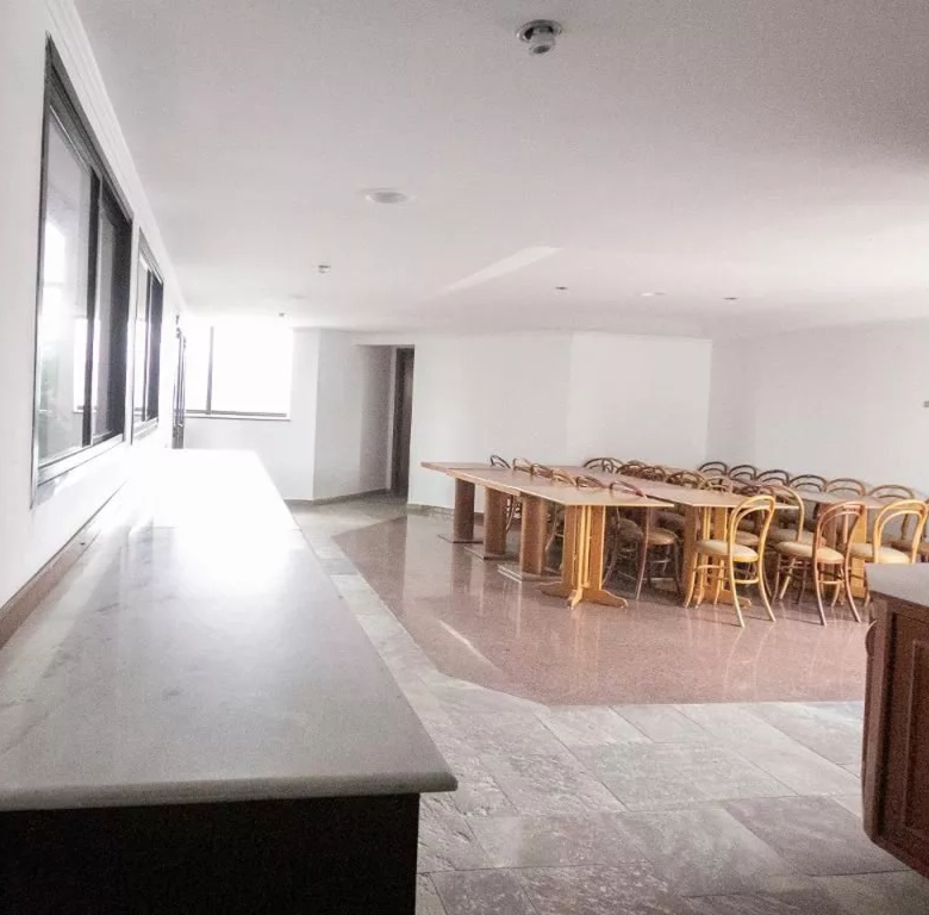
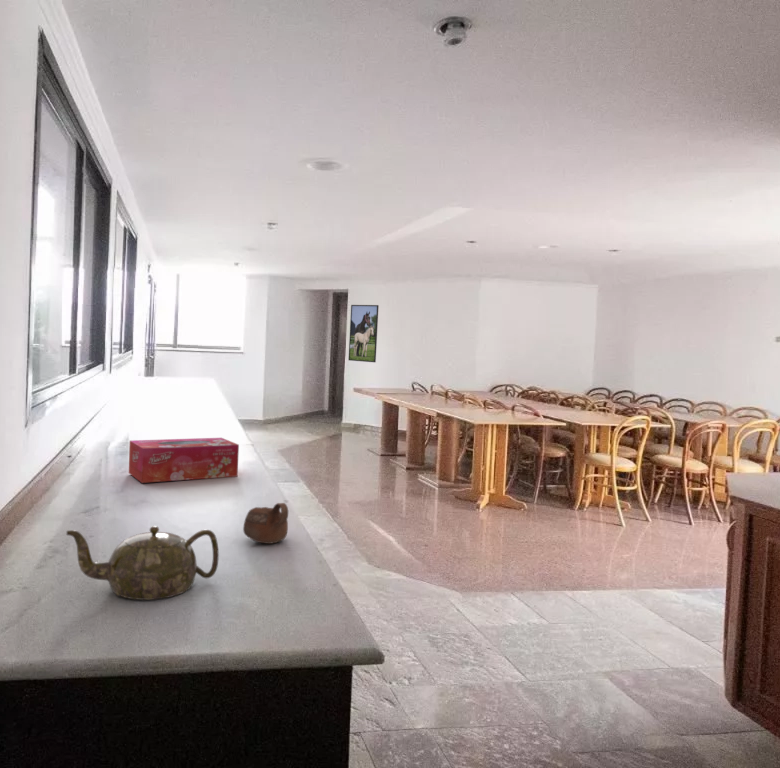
+ cup (266, 520)
+ teapot (145, 556)
+ tissue box (184, 458)
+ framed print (363, 333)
